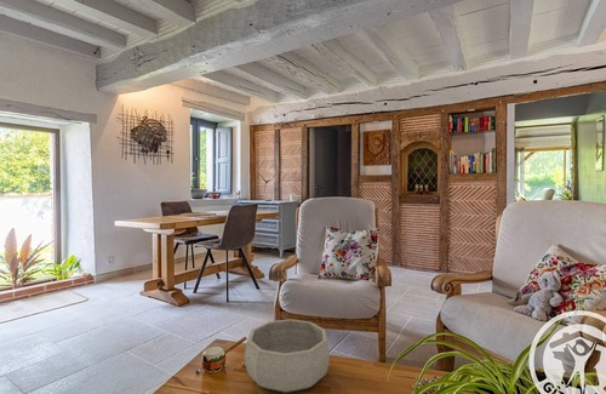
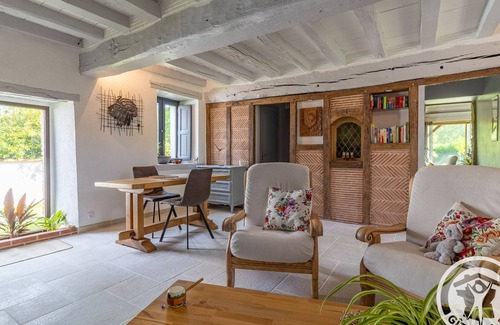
- decorative bowl (287, 354)
